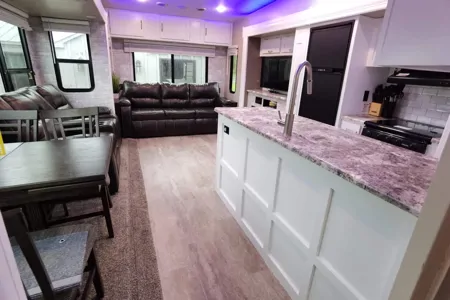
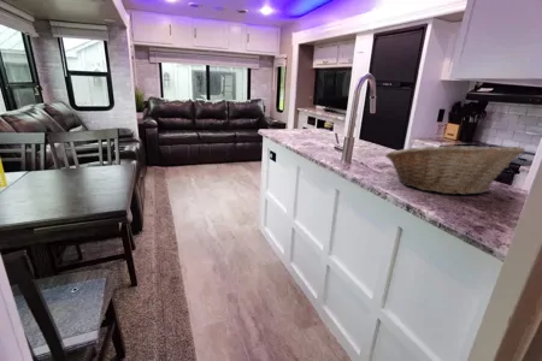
+ fruit basket (448, 162)
